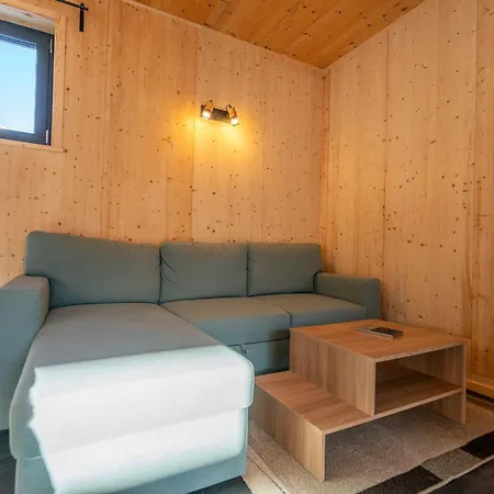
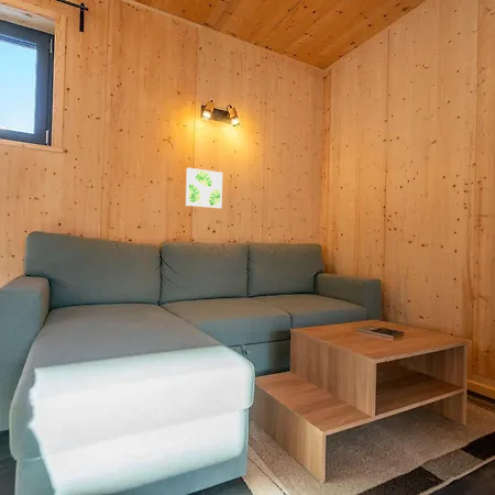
+ wall art (204, 188)
